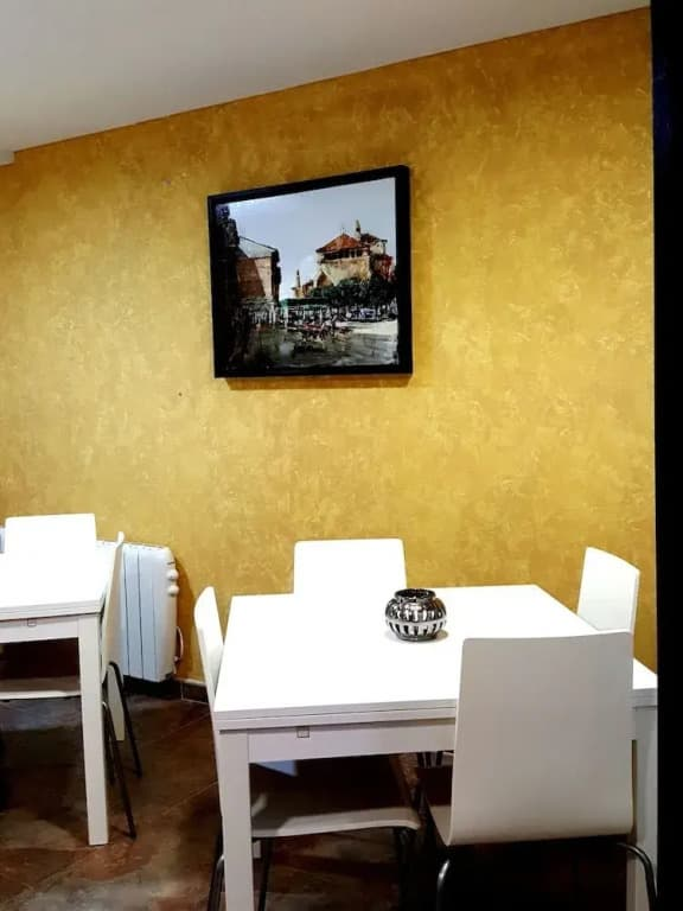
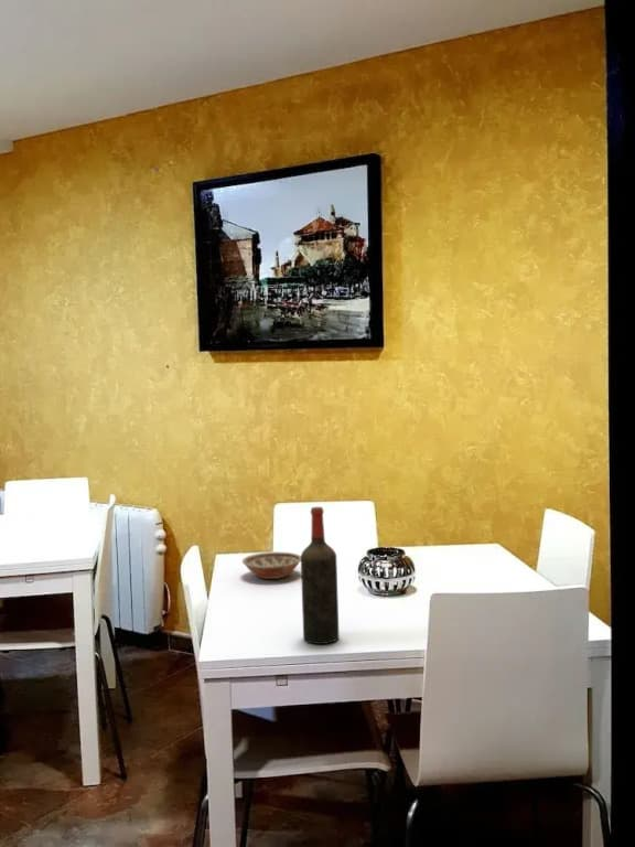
+ wine bottle (319, 573)
+ bowl (272, 567)
